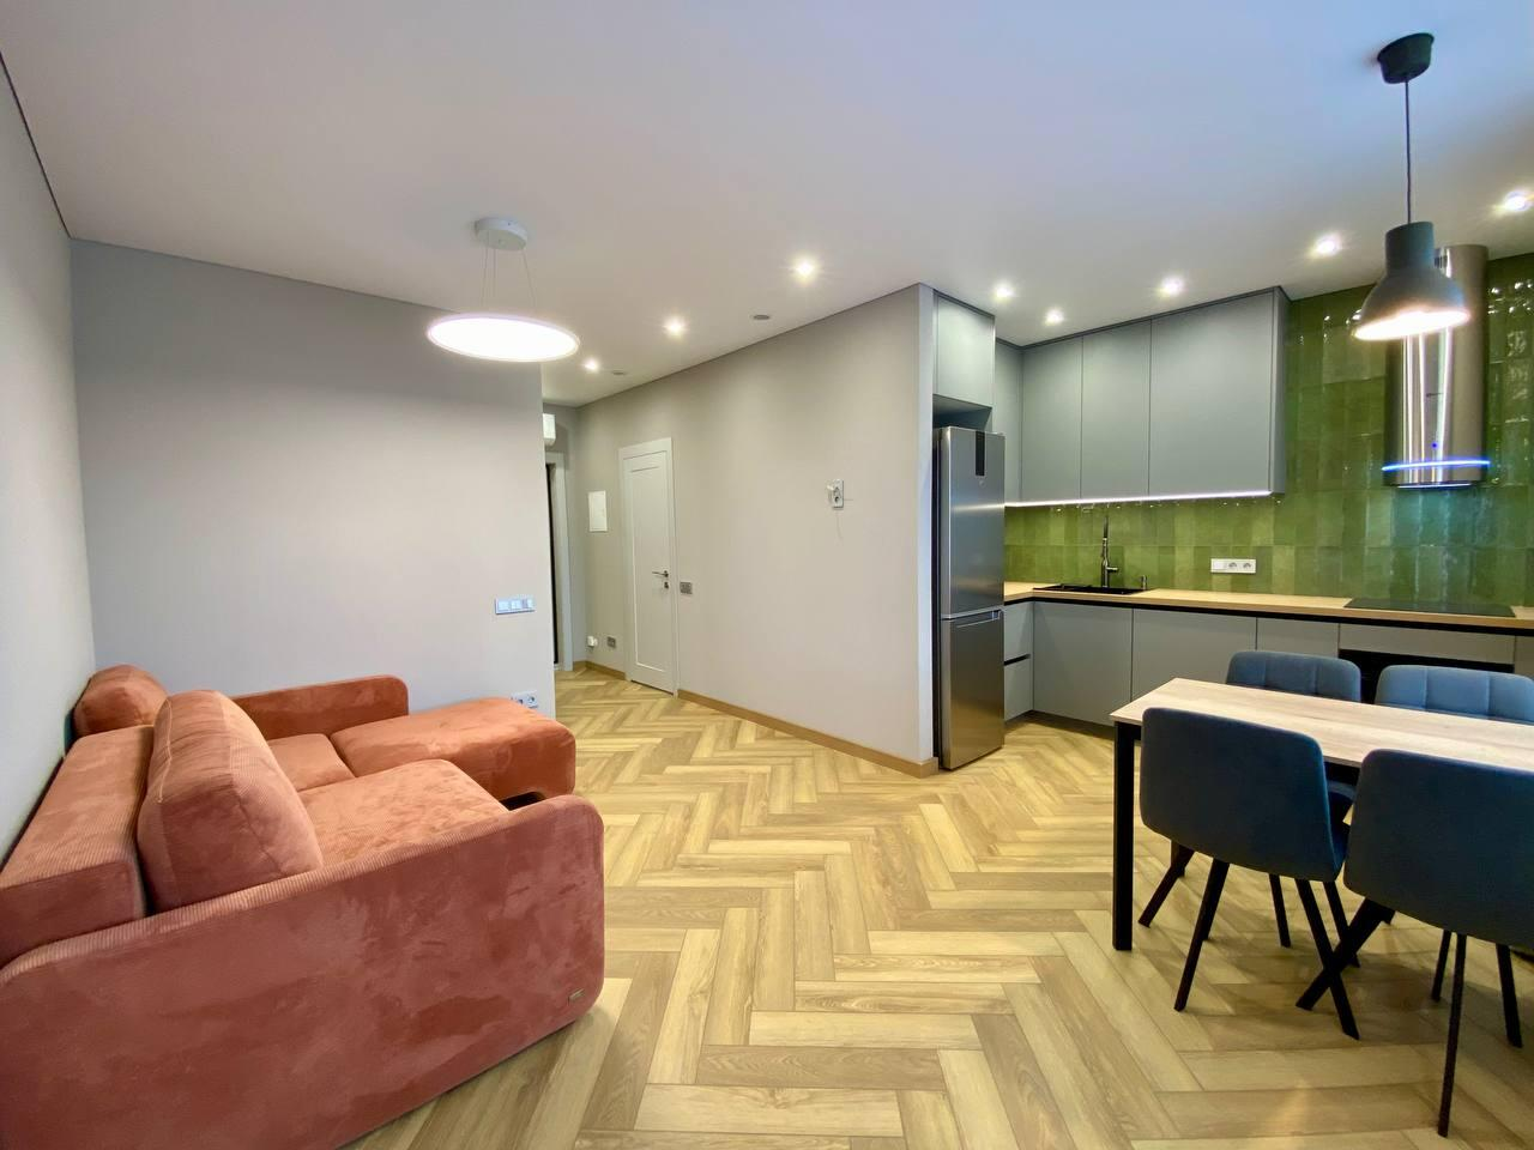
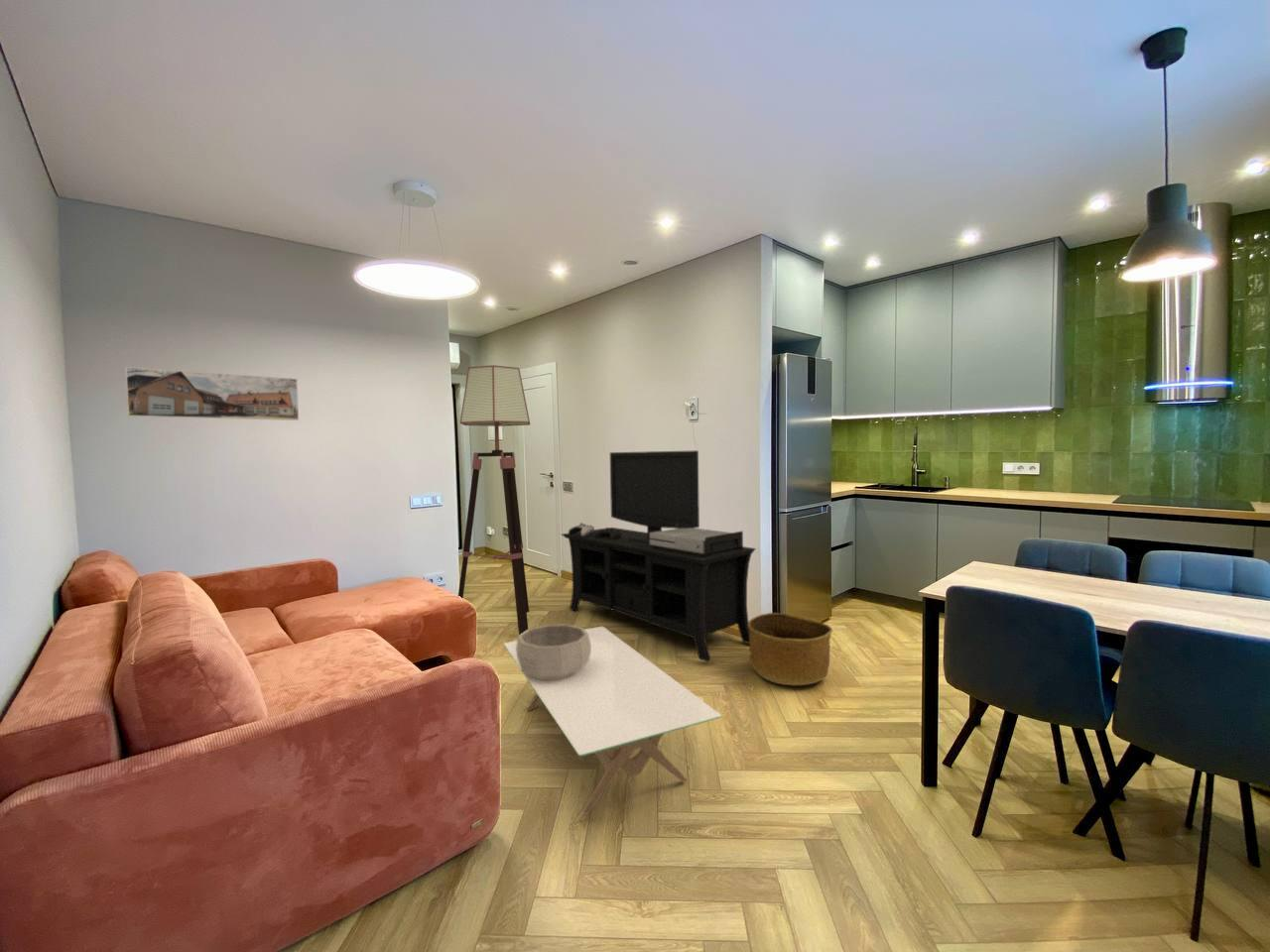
+ basket (788, 649)
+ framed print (219, 396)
+ coffee table (594, 707)
+ media console (648, 538)
+ floor lamp (505, 498)
+ decorative bowl (554, 652)
